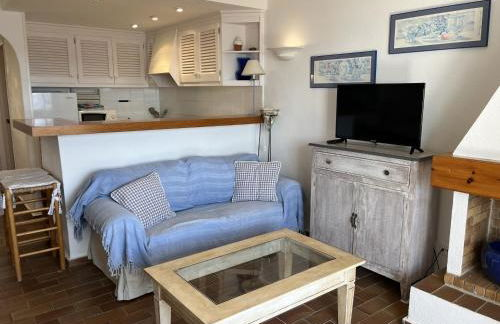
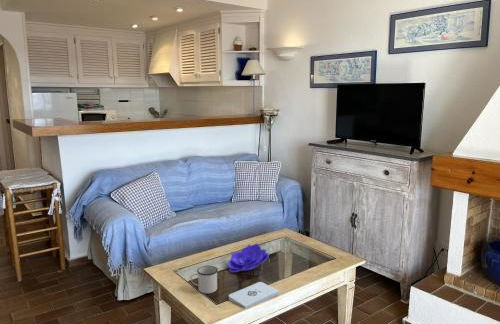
+ mug (204, 279)
+ decorative bowl (246, 257)
+ notepad (253, 294)
